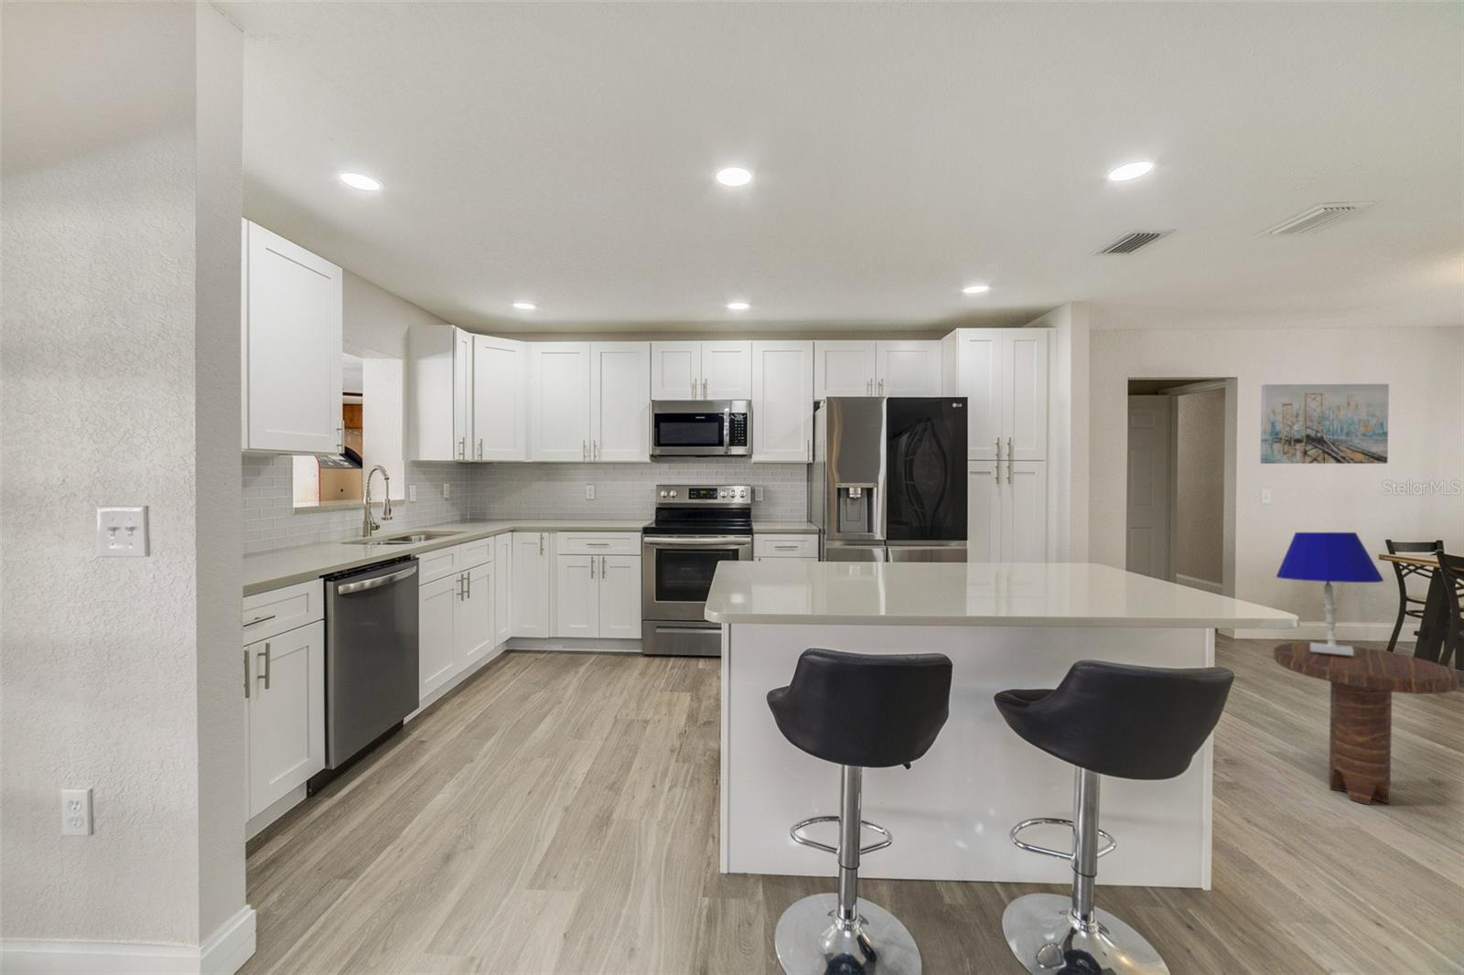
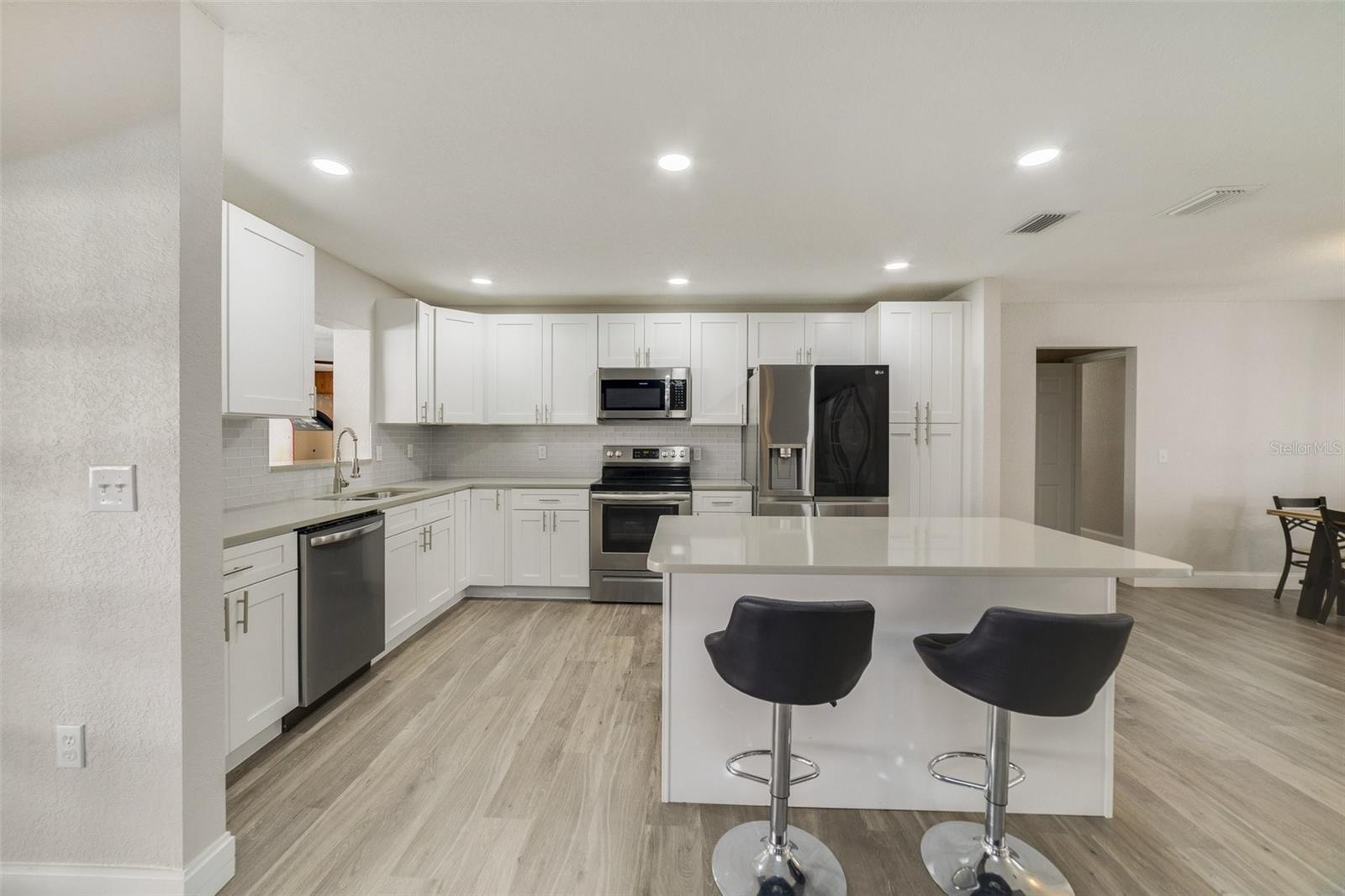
- table lamp (1332, 593)
- wall art (1324, 423)
- side table (1357, 726)
